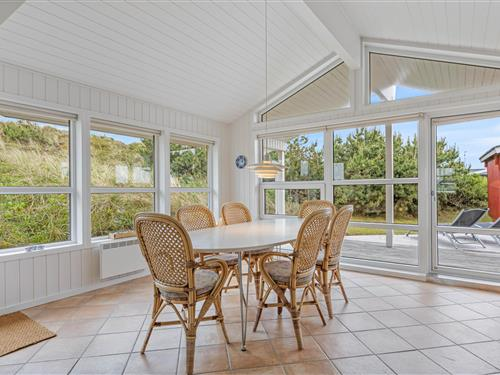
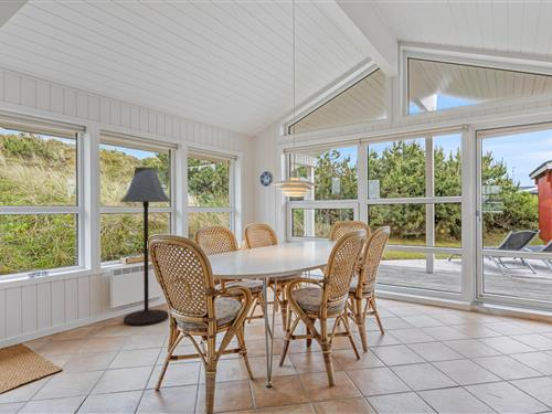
+ floor lamp (146, 243)
